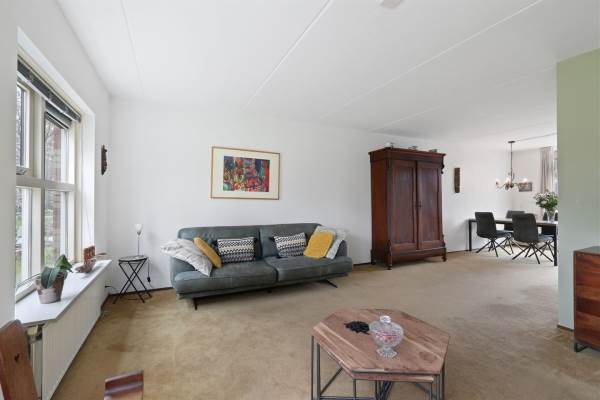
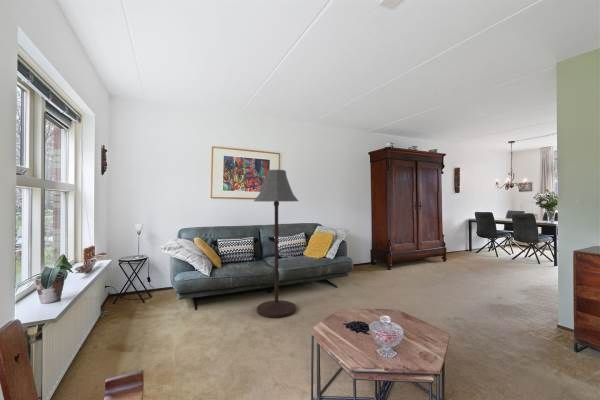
+ floor lamp (276, 240)
